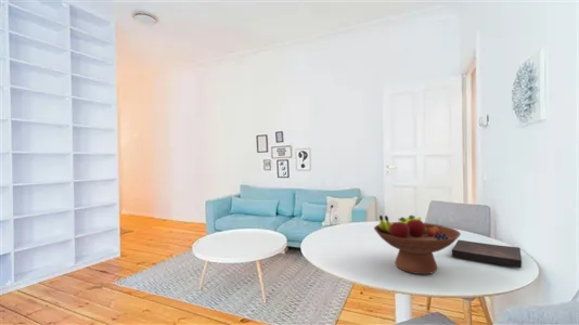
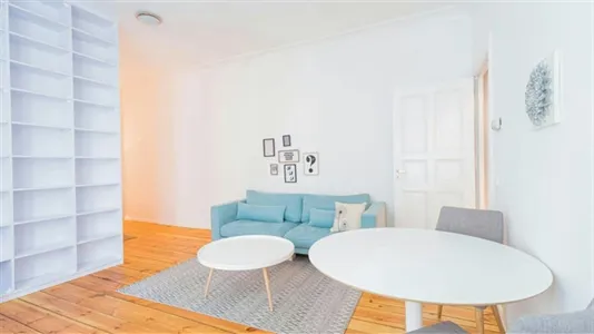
- book (486, 251)
- fruit bowl (415, 240)
